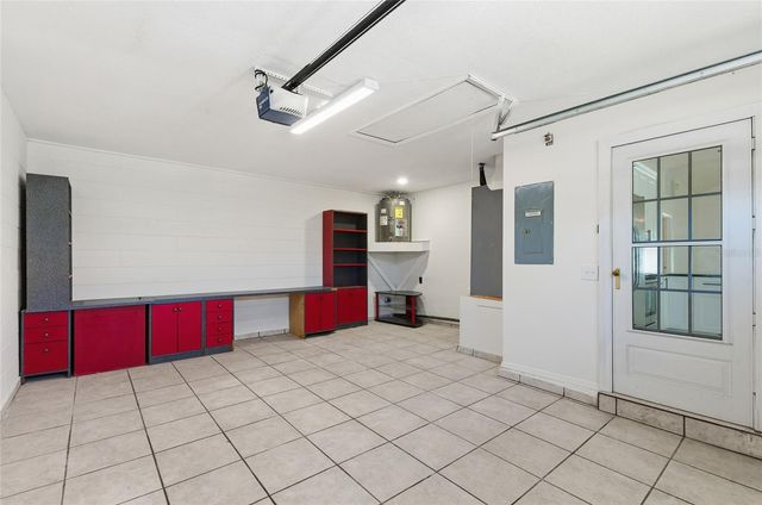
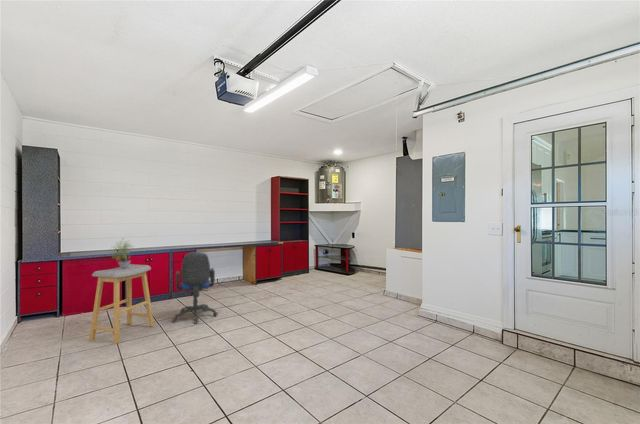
+ potted plant (122, 252)
+ chair (195, 283)
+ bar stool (123, 300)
